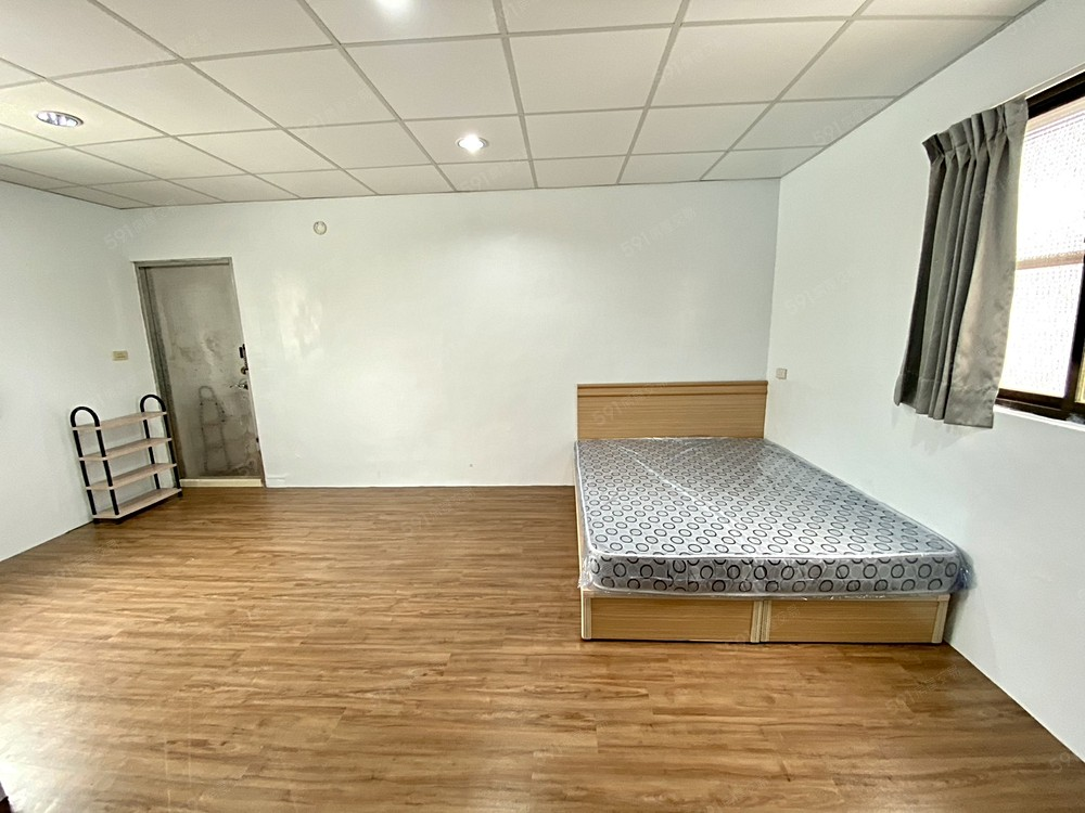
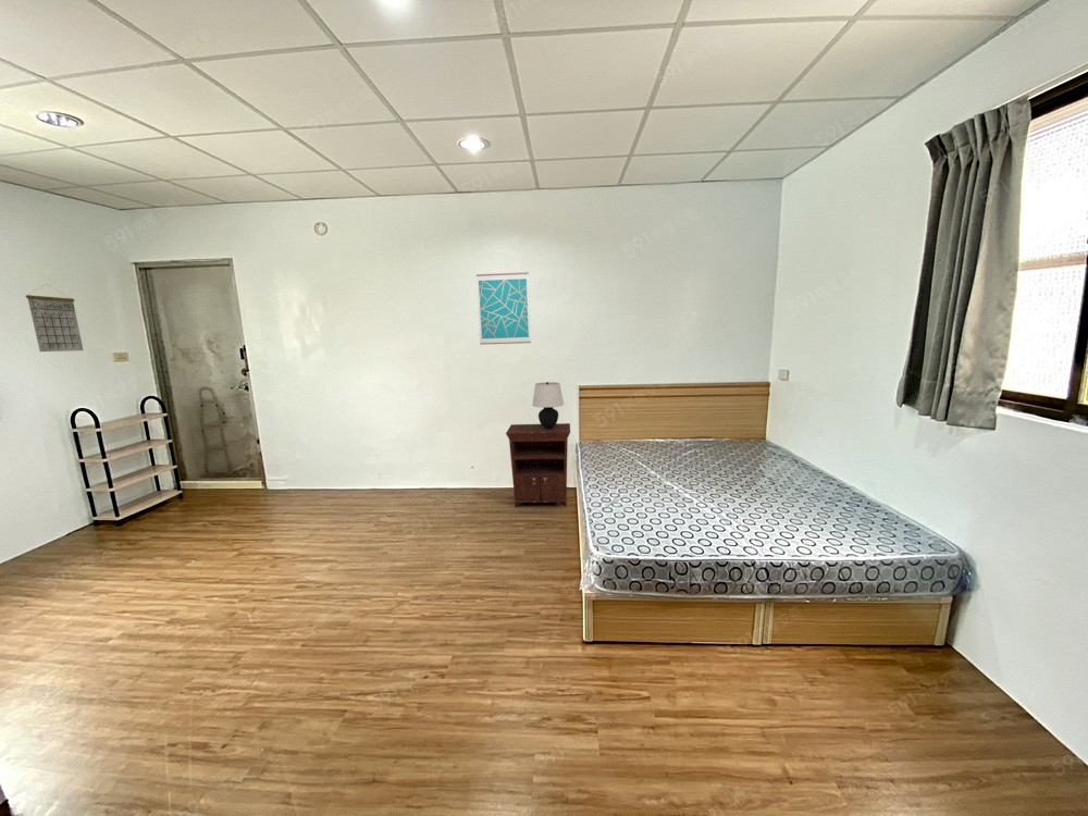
+ table lamp (547, 405)
+ calendar (54, 318)
+ nightstand (540, 465)
+ wall art (504, 309)
